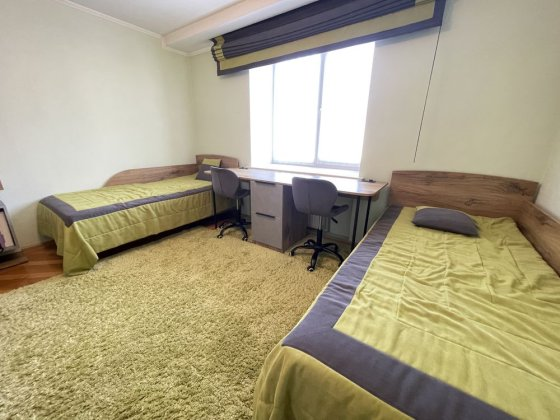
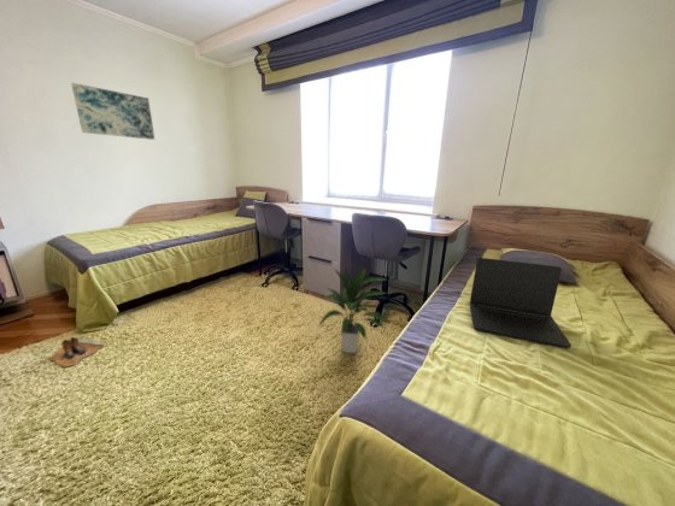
+ laptop (518, 298)
+ wall art (117, 113)
+ boots (75, 346)
+ indoor plant (352, 308)
